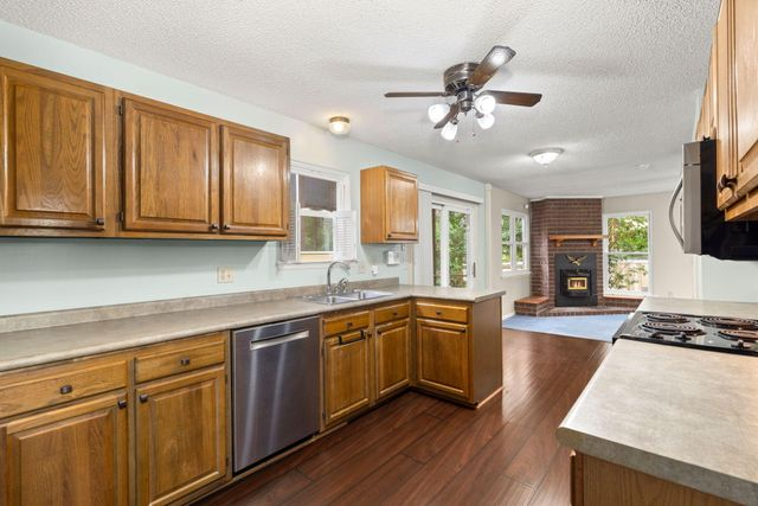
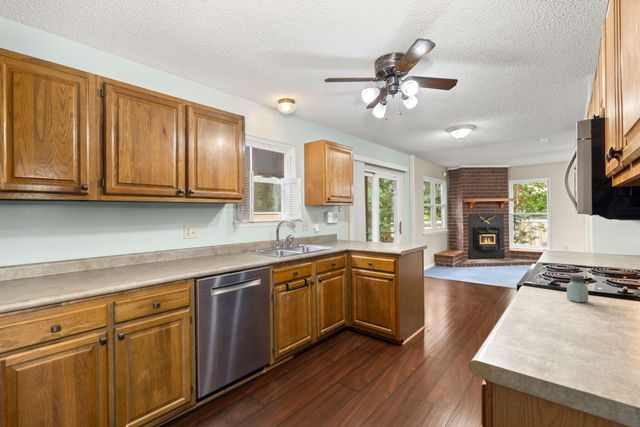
+ saltshaker (577, 288)
